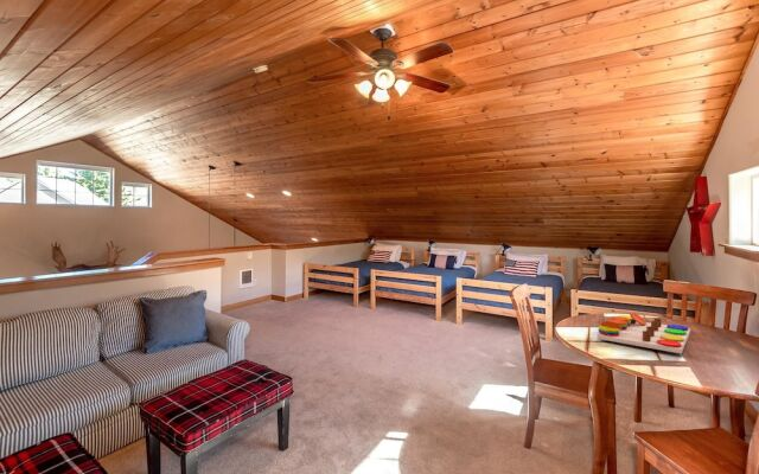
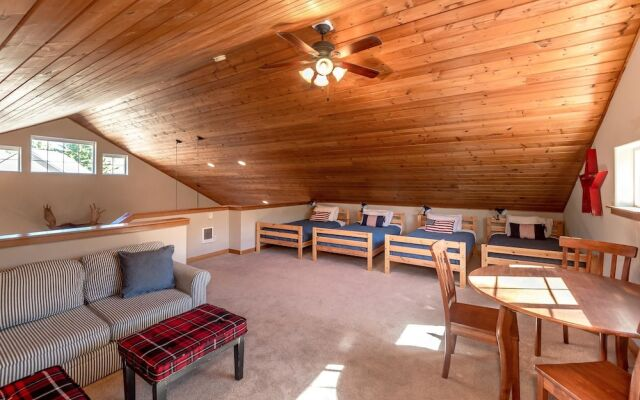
- board game (644, 327)
